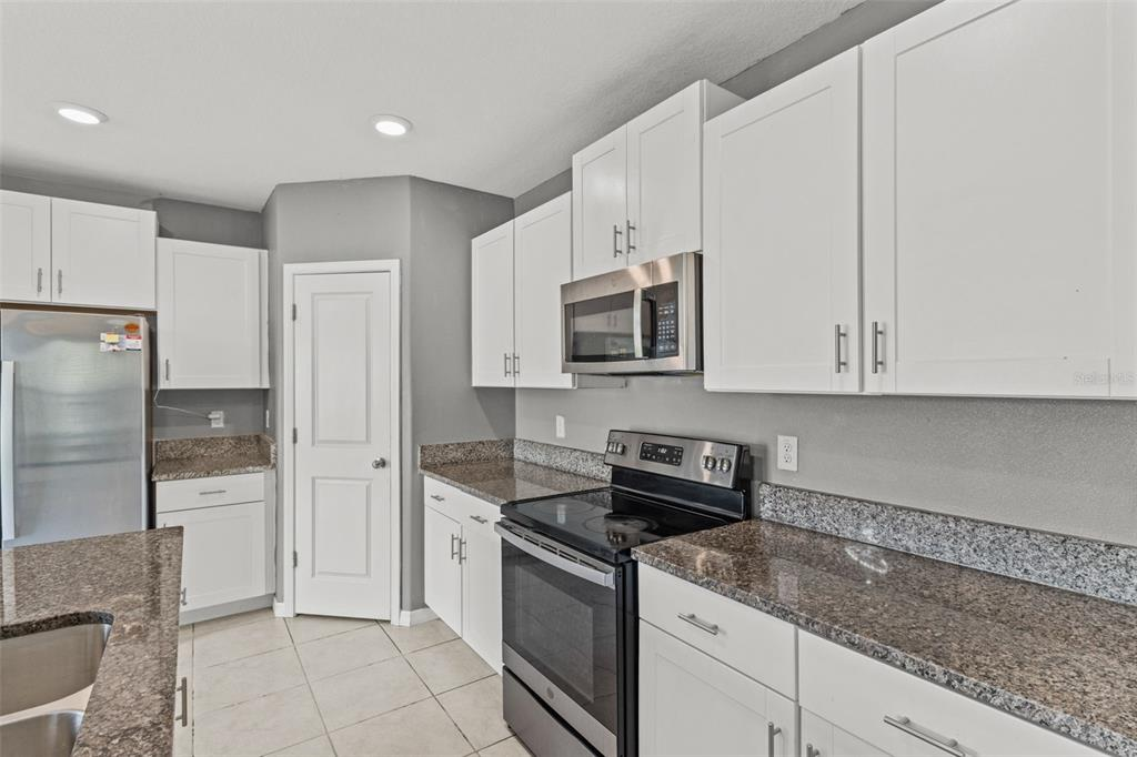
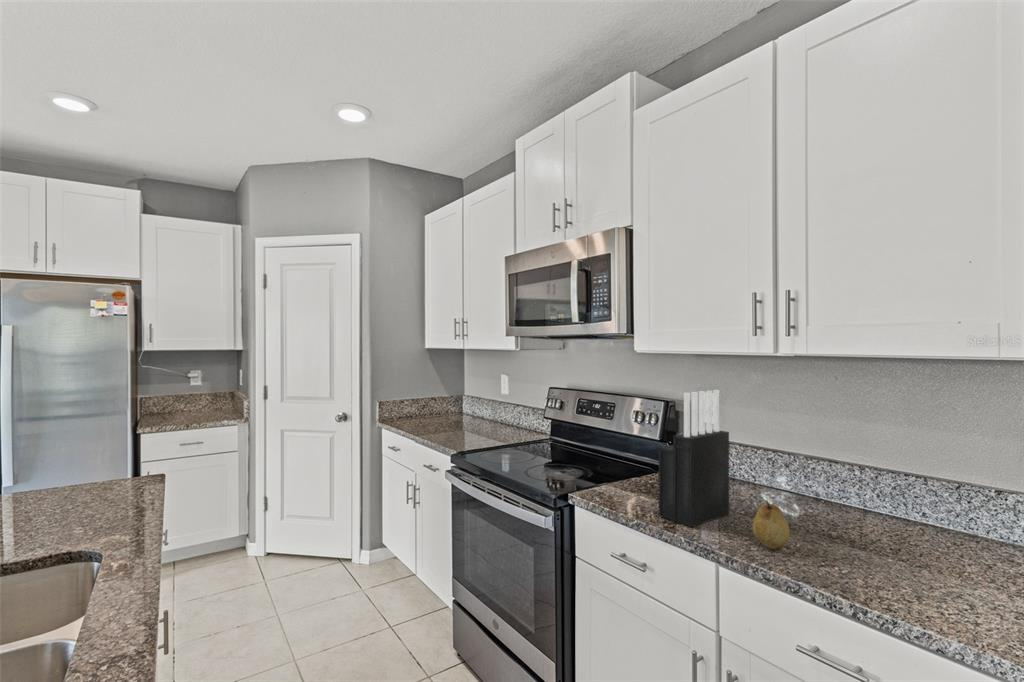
+ fruit (770, 521)
+ knife block (690, 452)
